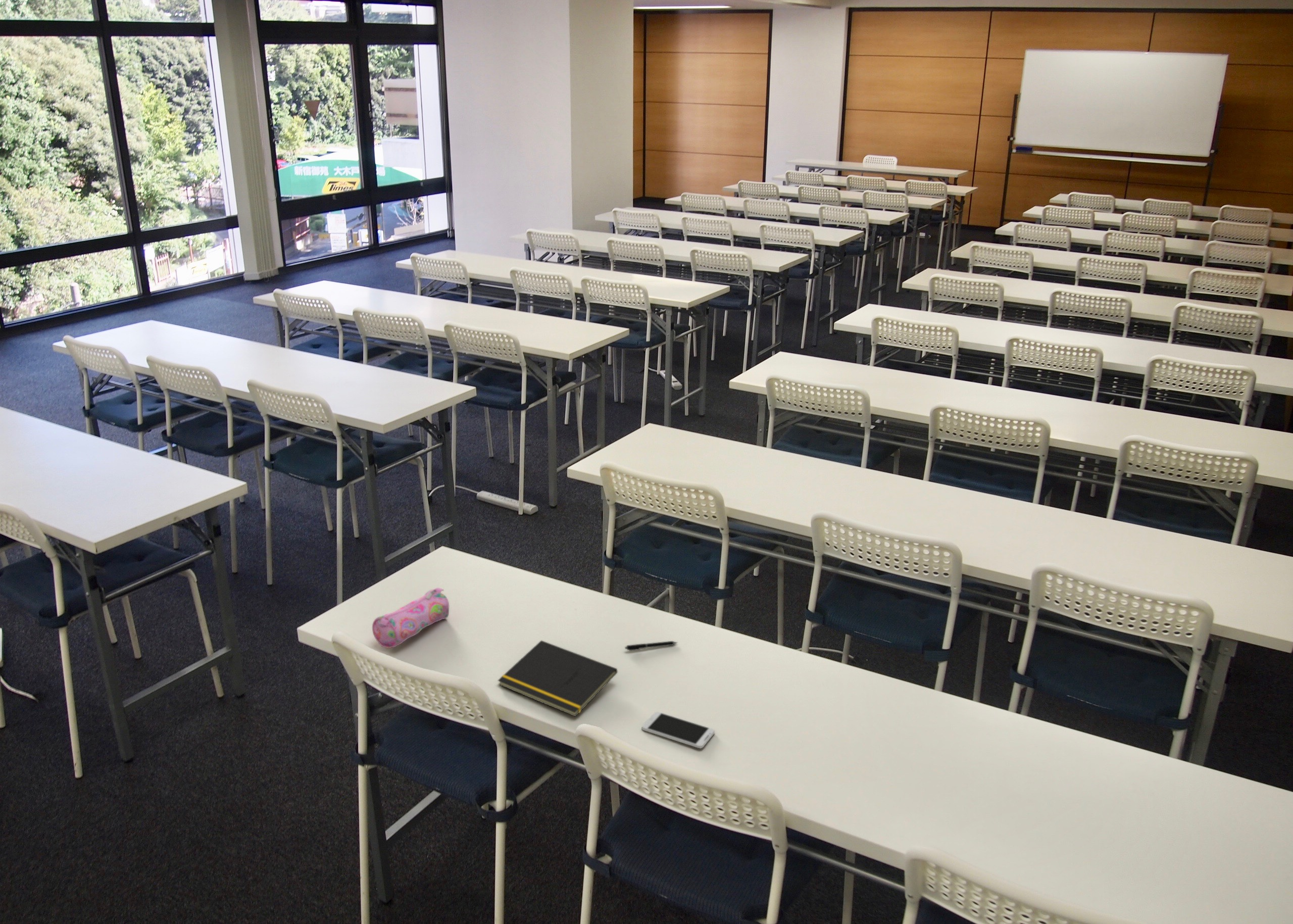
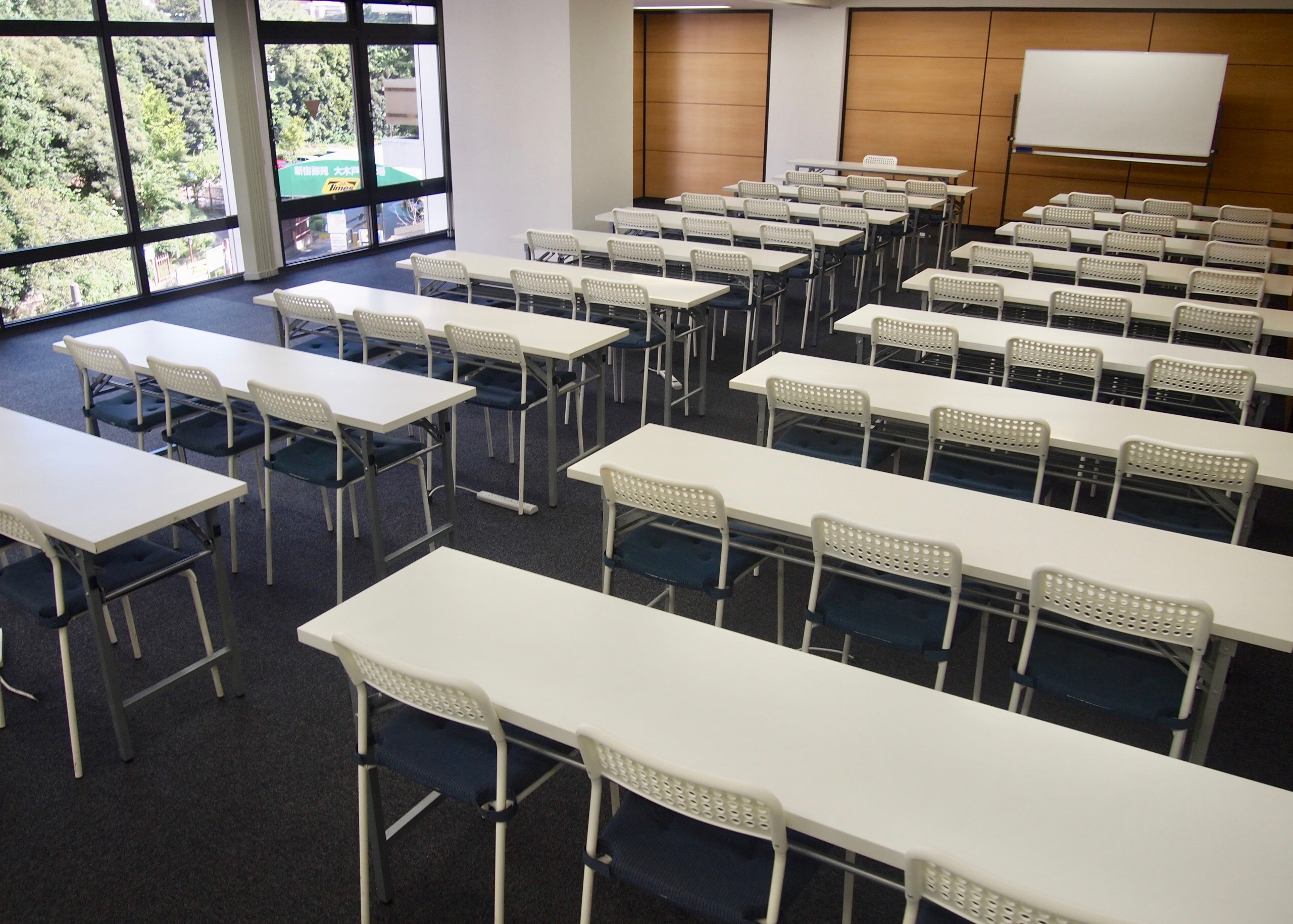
- notepad (558, 676)
- smartphone (678, 730)
- pen (652, 645)
- pencil case (413, 617)
